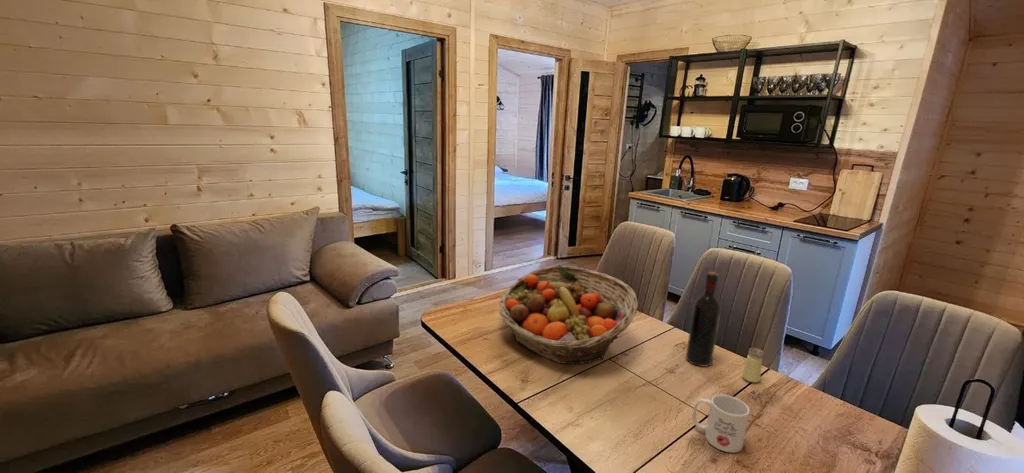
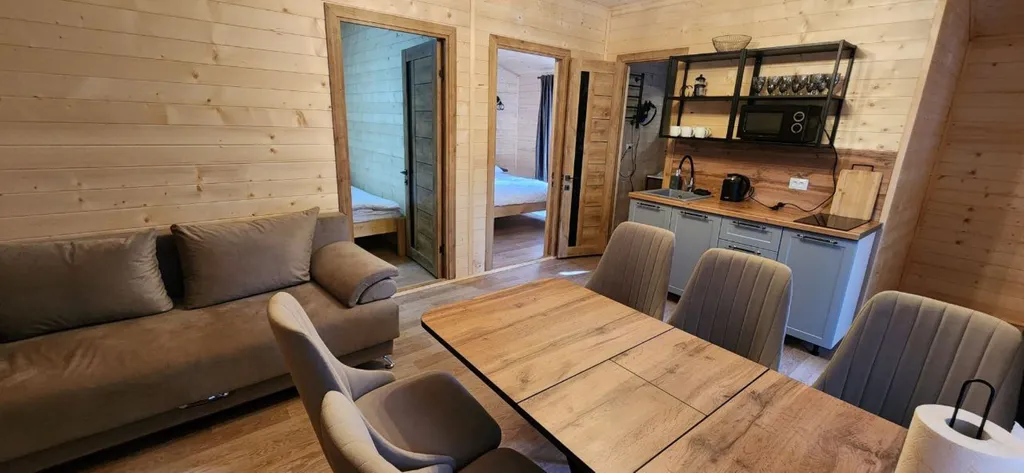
- saltshaker (753, 364)
- wine bottle (705, 317)
- mug (718, 419)
- fruit basket (564, 311)
